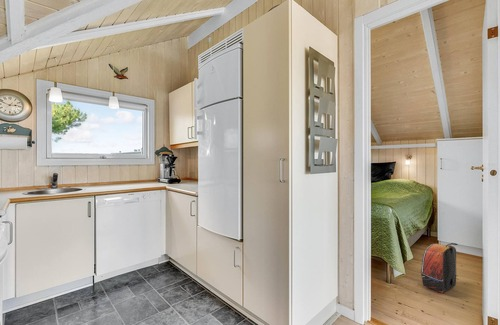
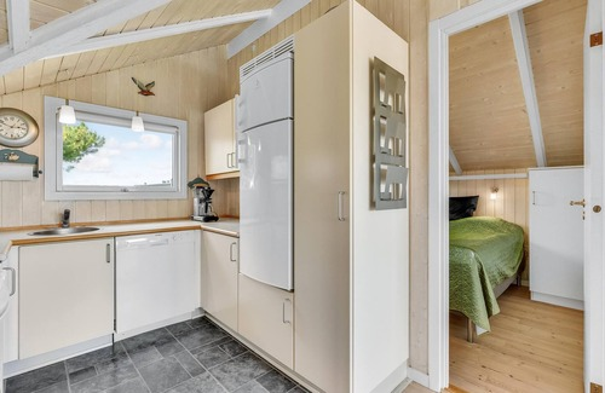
- backpack (440, 264)
